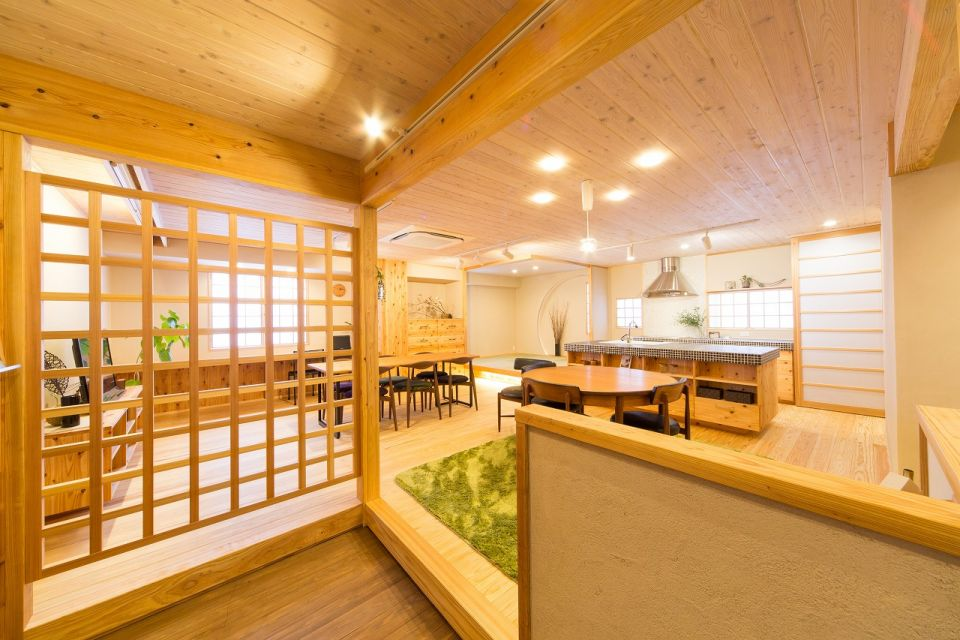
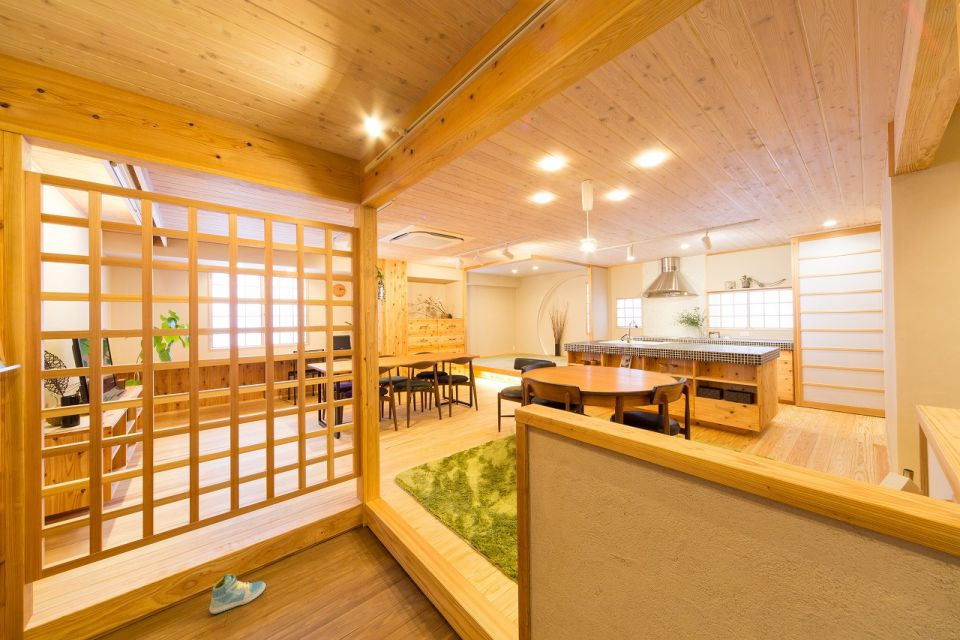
+ sneaker (238, 586)
